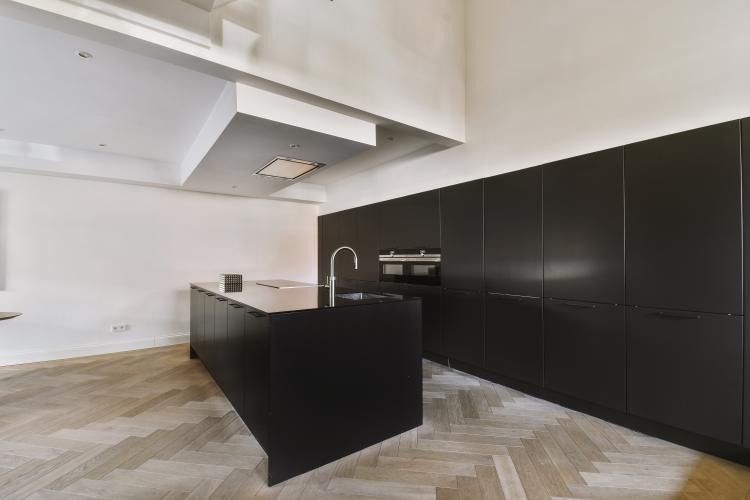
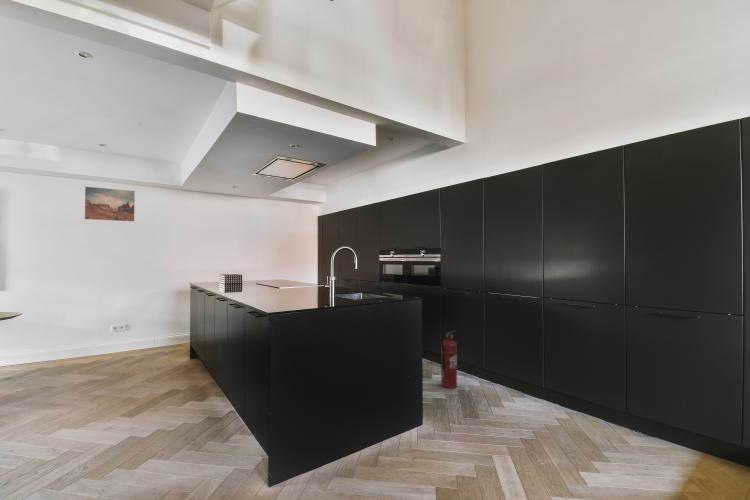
+ fire extinguisher (448, 358)
+ wall art (110, 204)
